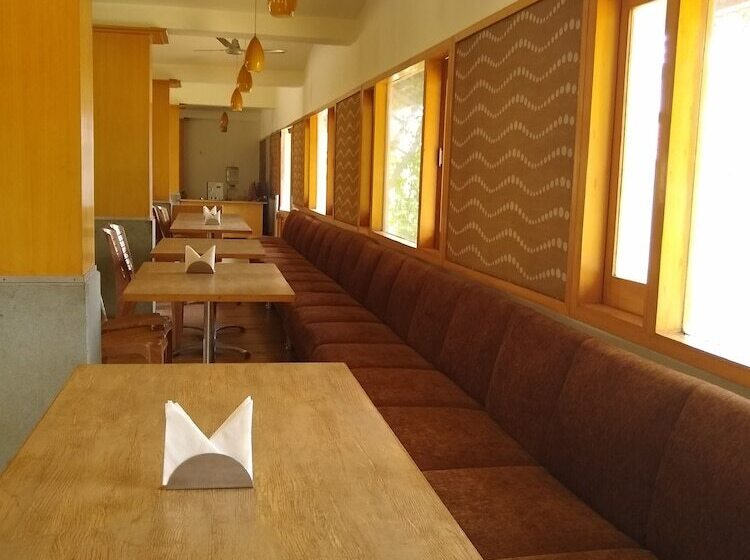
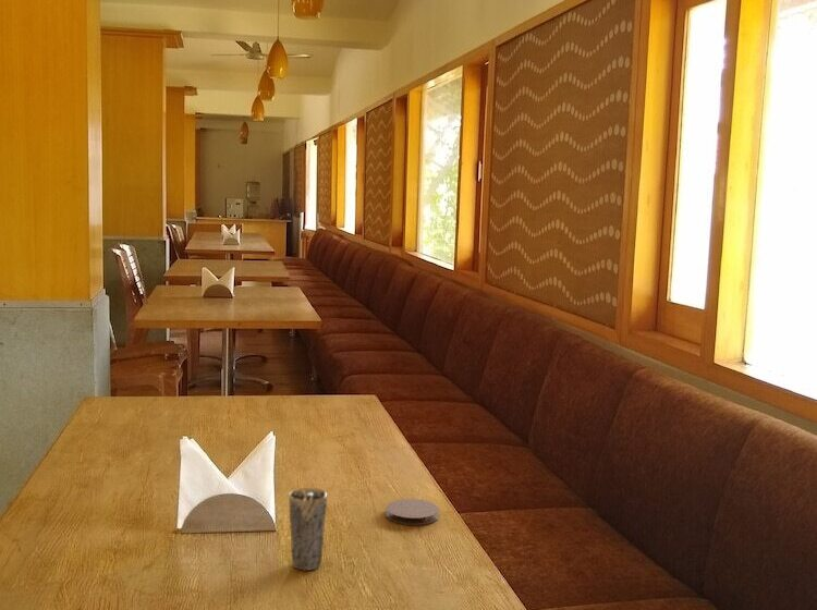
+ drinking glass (307, 529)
+ coaster (412, 511)
